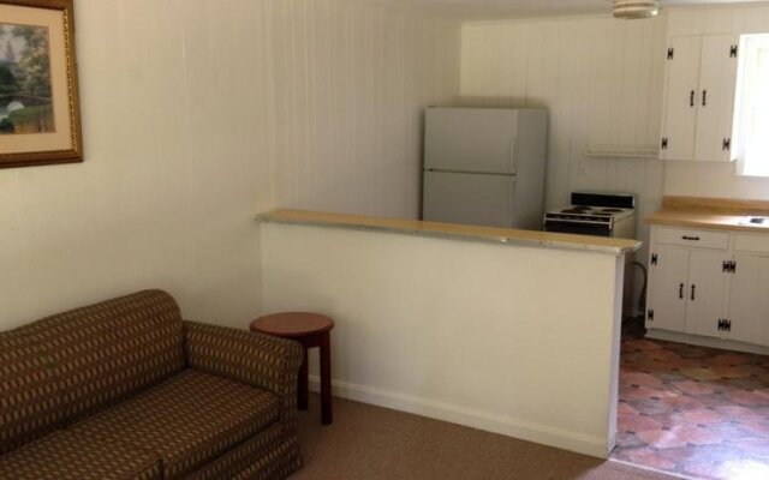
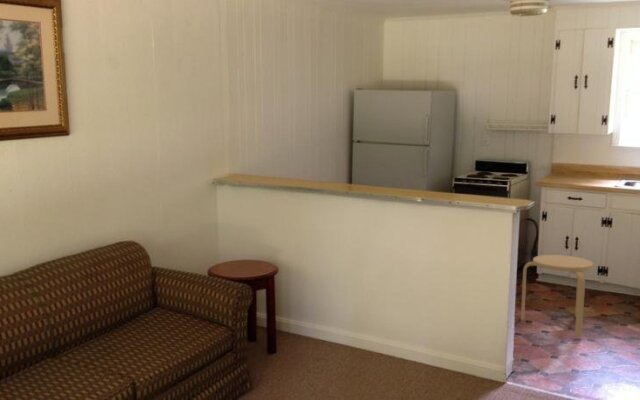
+ stool (576, 292)
